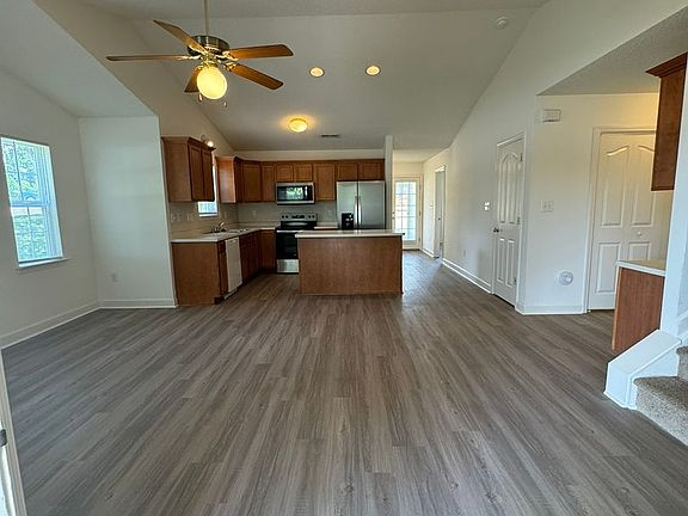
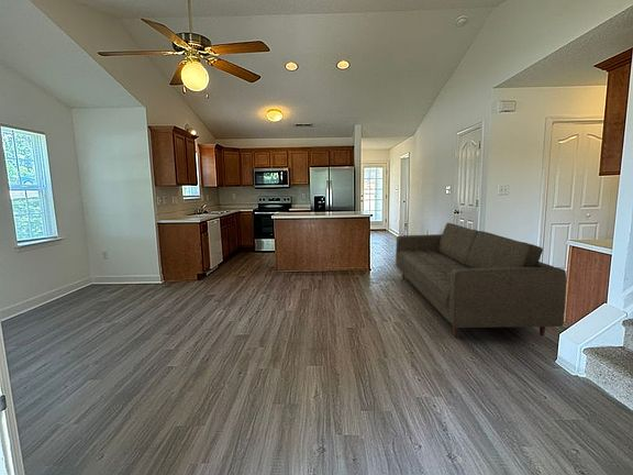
+ sofa (455, 265)
